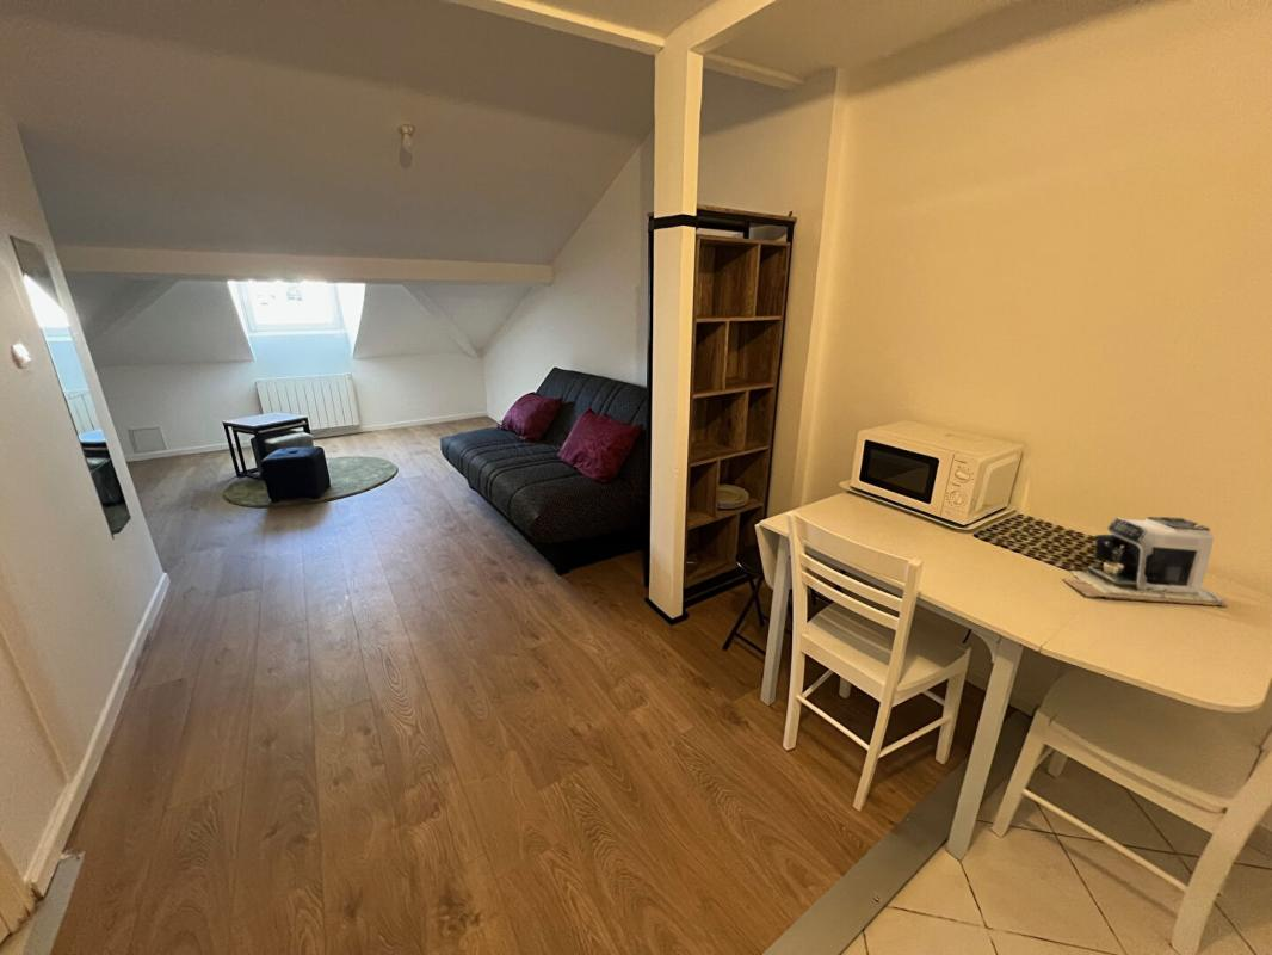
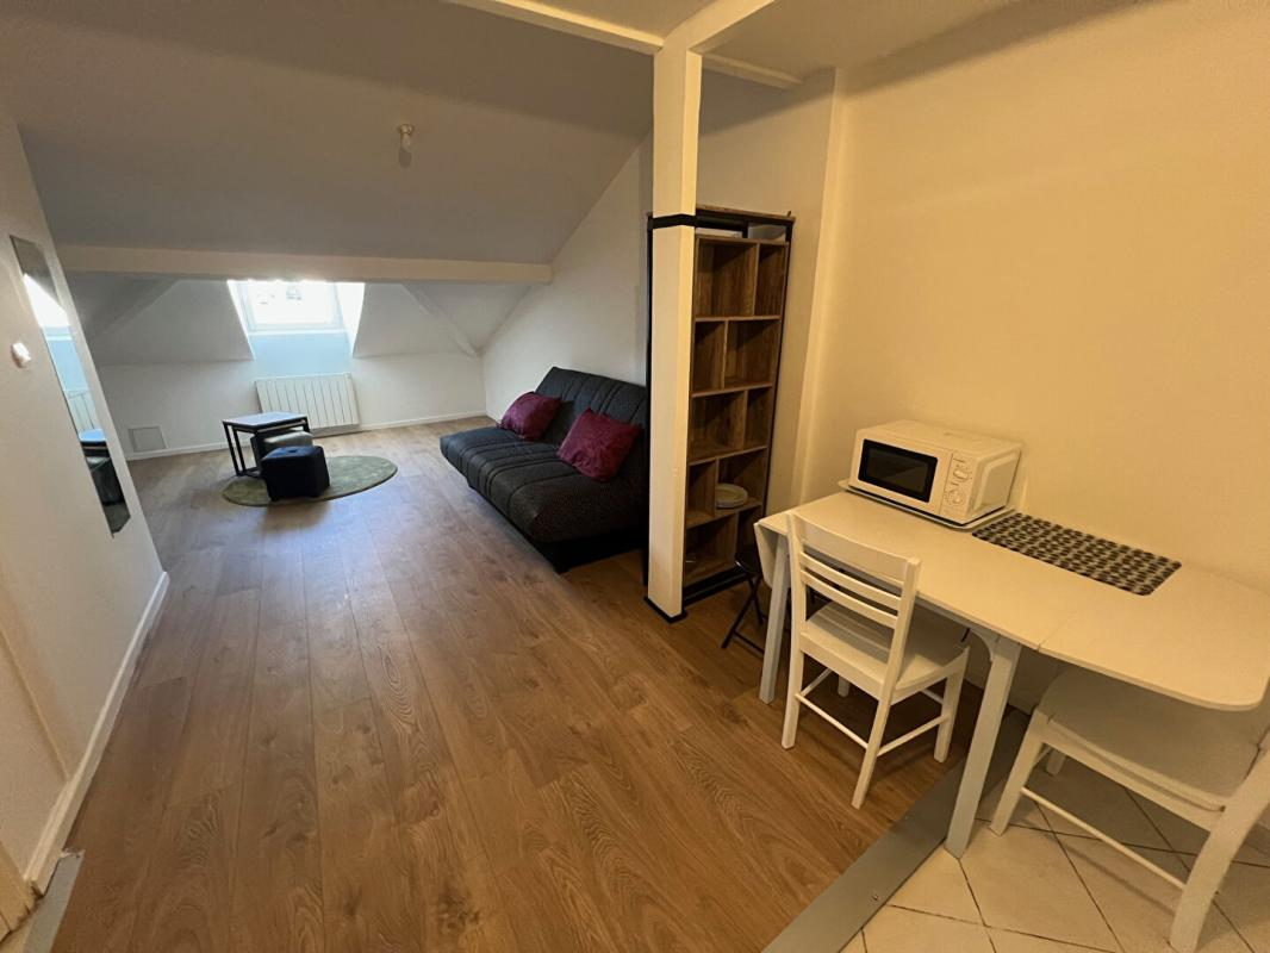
- coffee maker (1154, 557)
